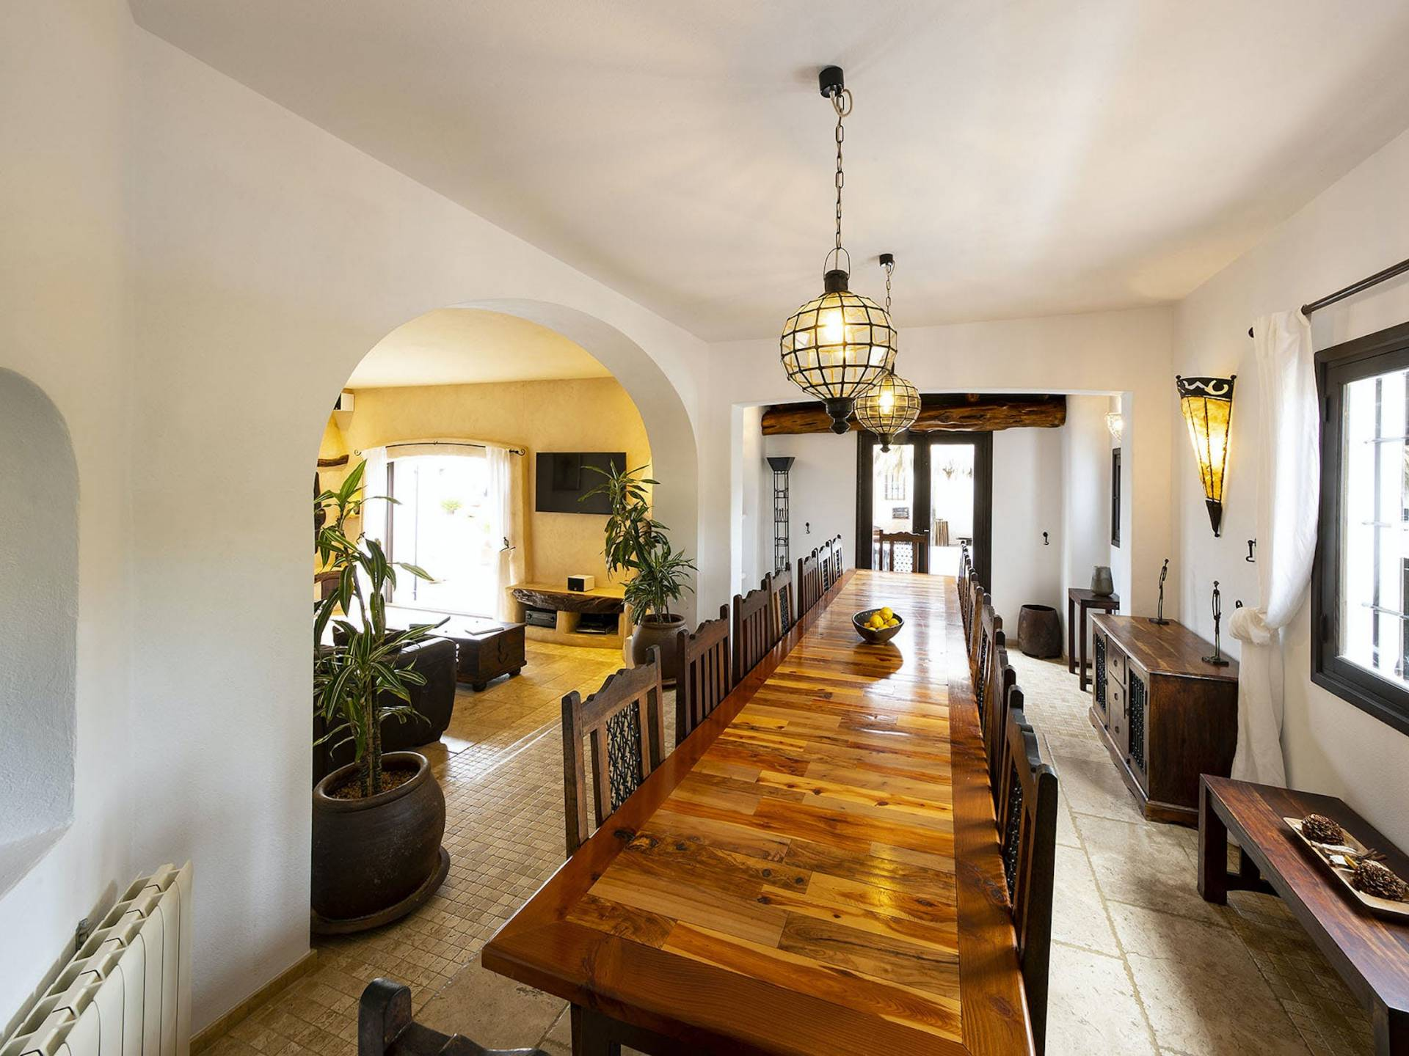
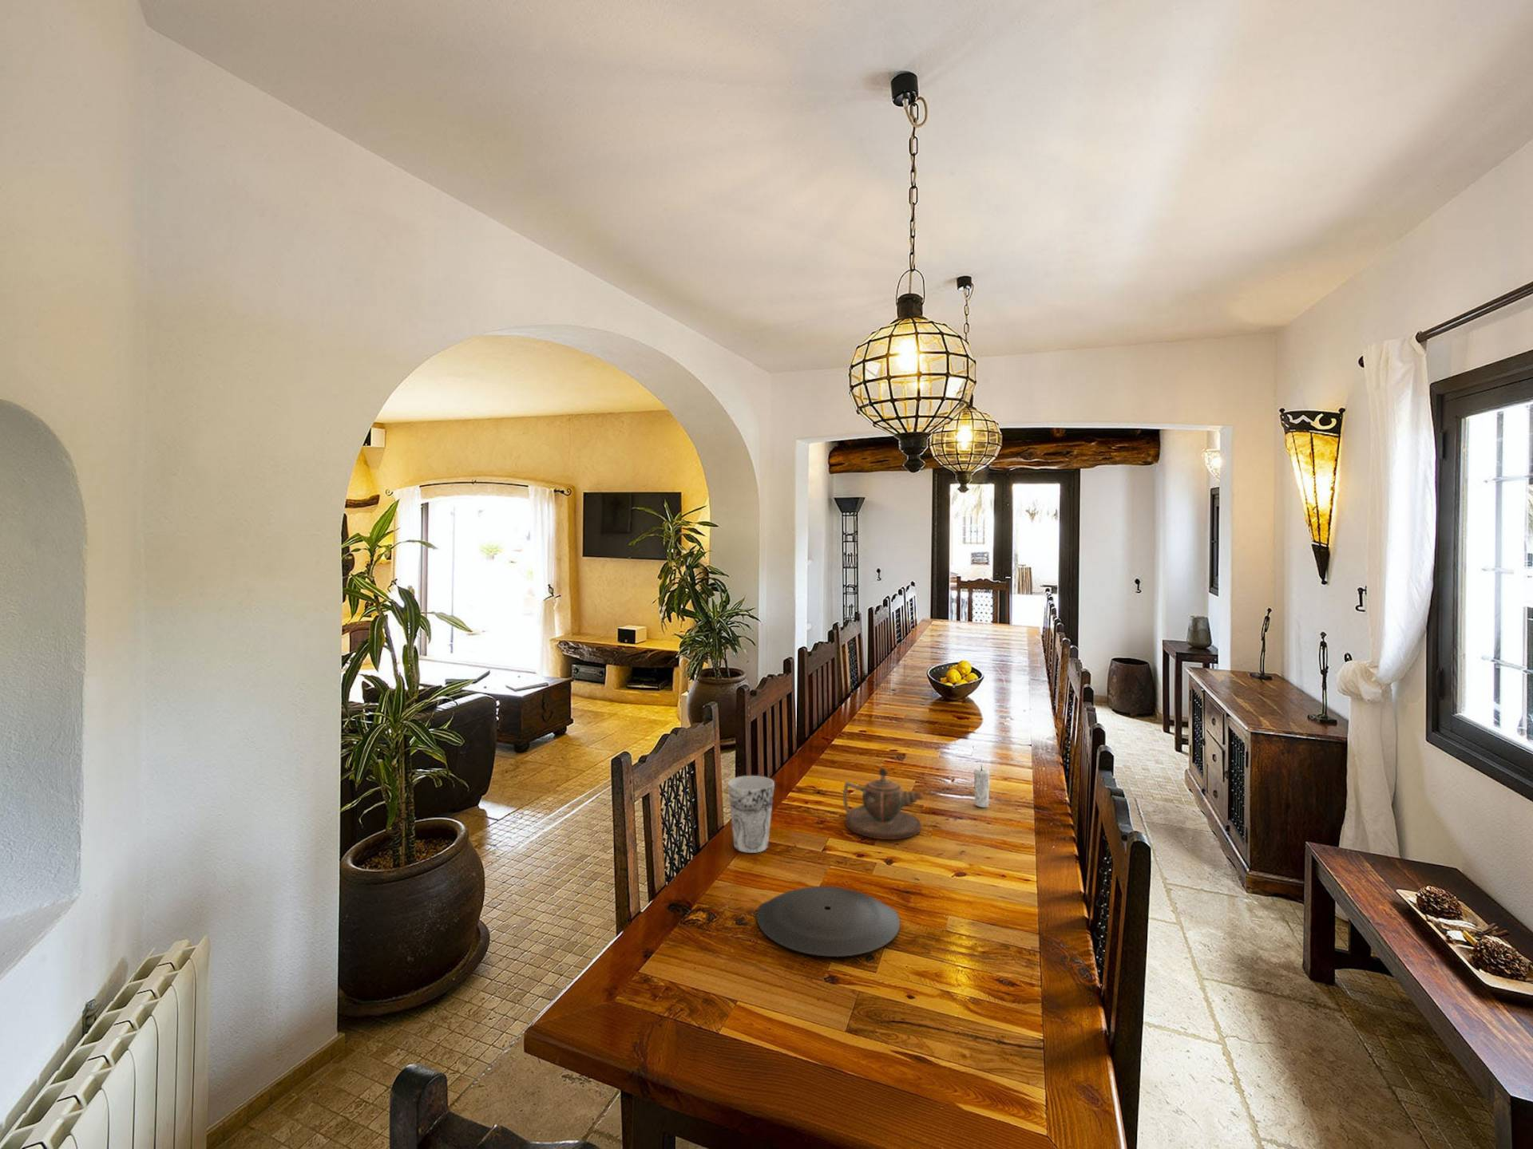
+ plate (827, 912)
+ teapot (882, 797)
+ cup (751, 813)
+ candle (981, 783)
